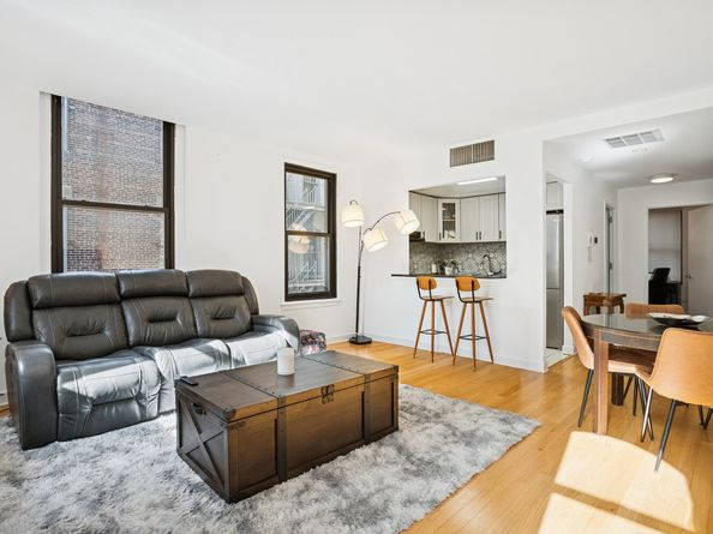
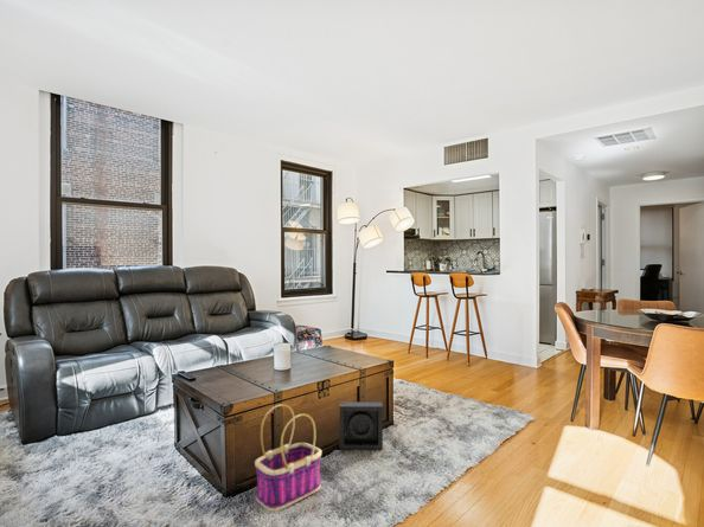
+ speaker (360, 425)
+ basket (288, 451)
